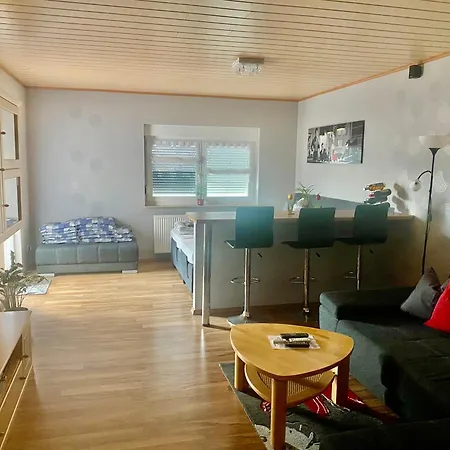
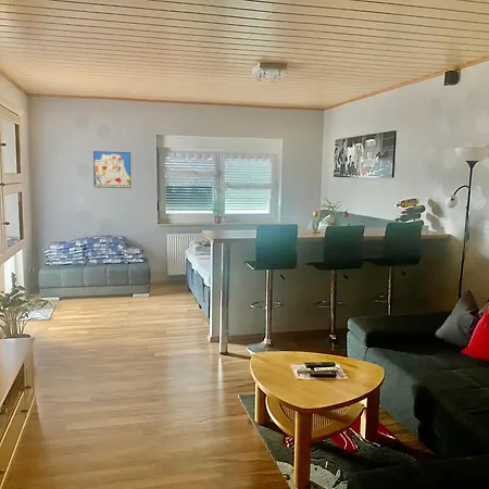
+ wall art (112, 170)
